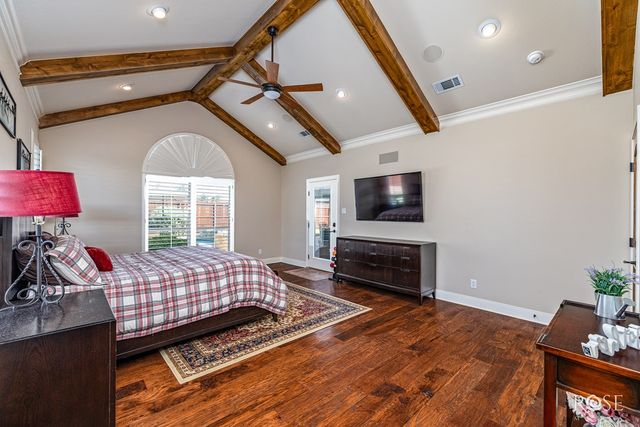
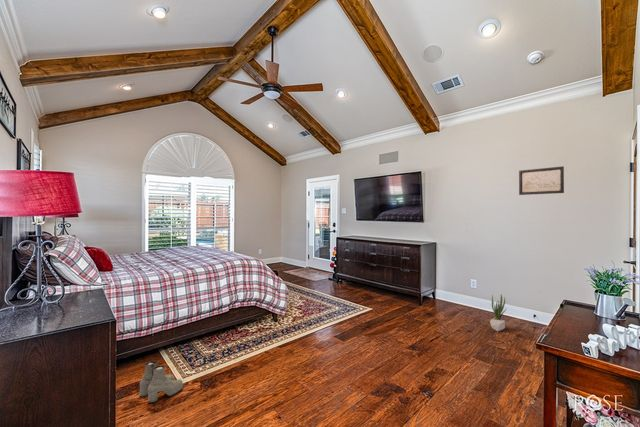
+ wall art (540, 181)
+ boots (161, 377)
+ potted plant (498, 312)
